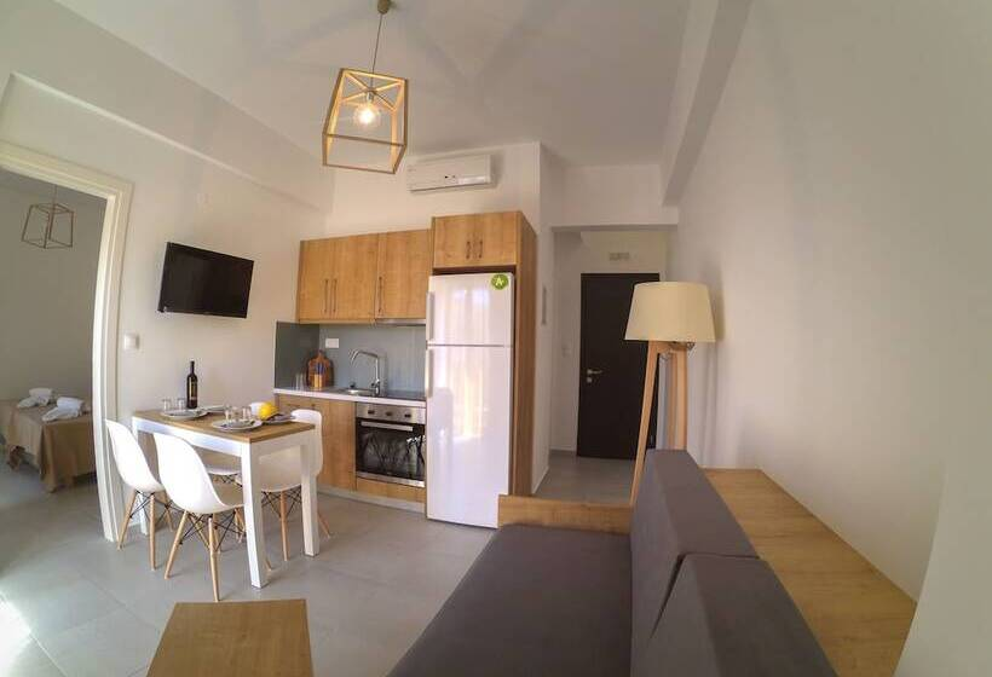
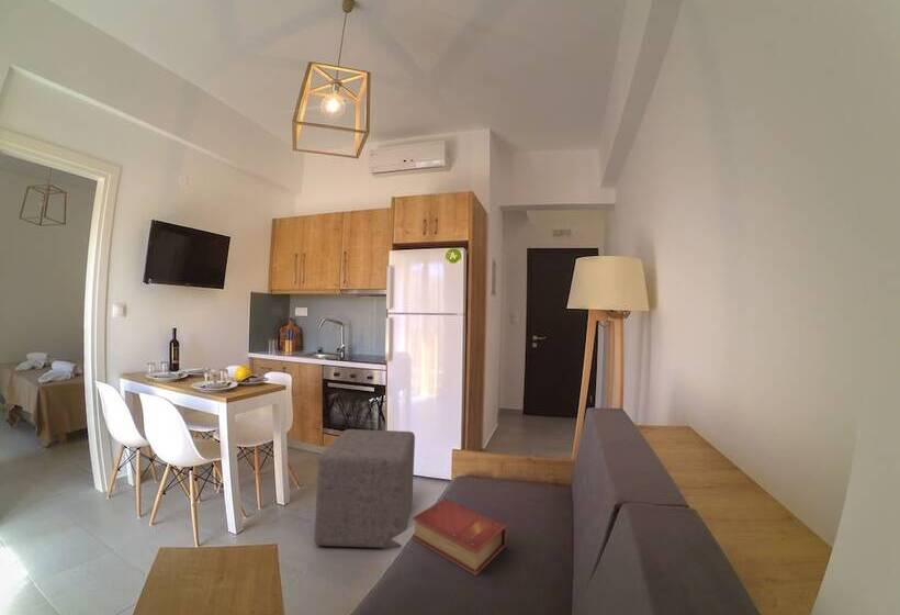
+ ottoman (370, 481)
+ book (458, 532)
